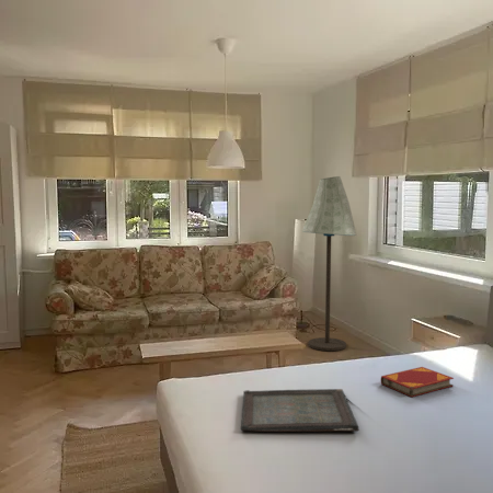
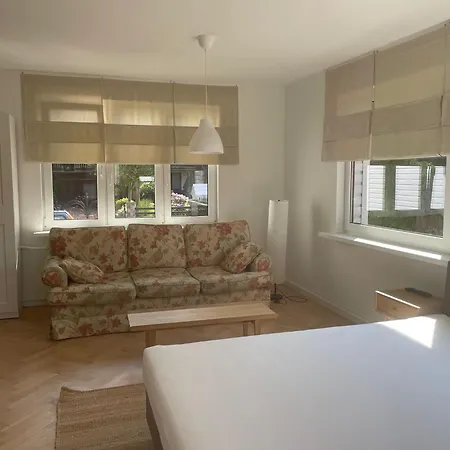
- serving tray (296, 408)
- hardback book (416, 380)
- floor lamp (328, 262)
